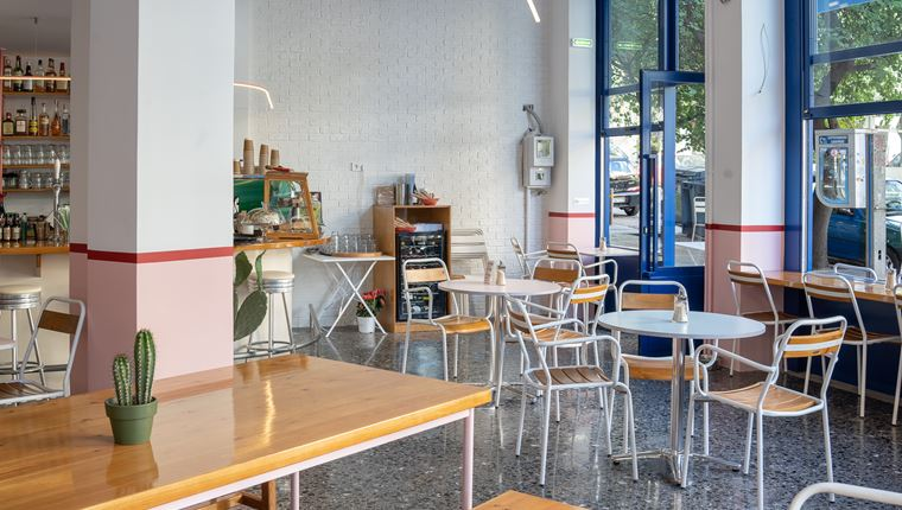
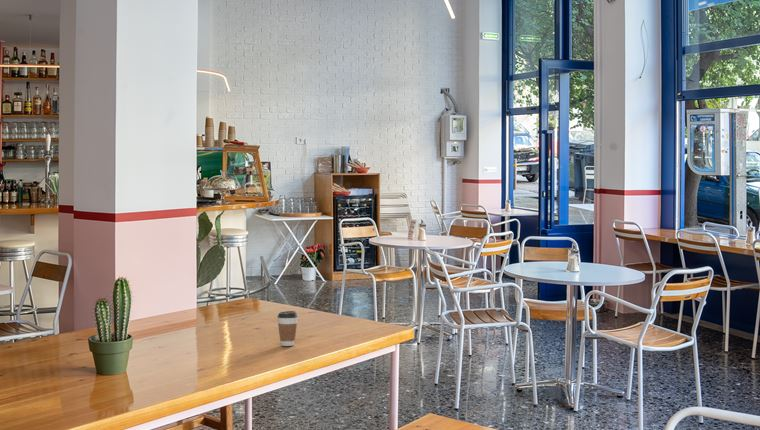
+ coffee cup (287, 328)
